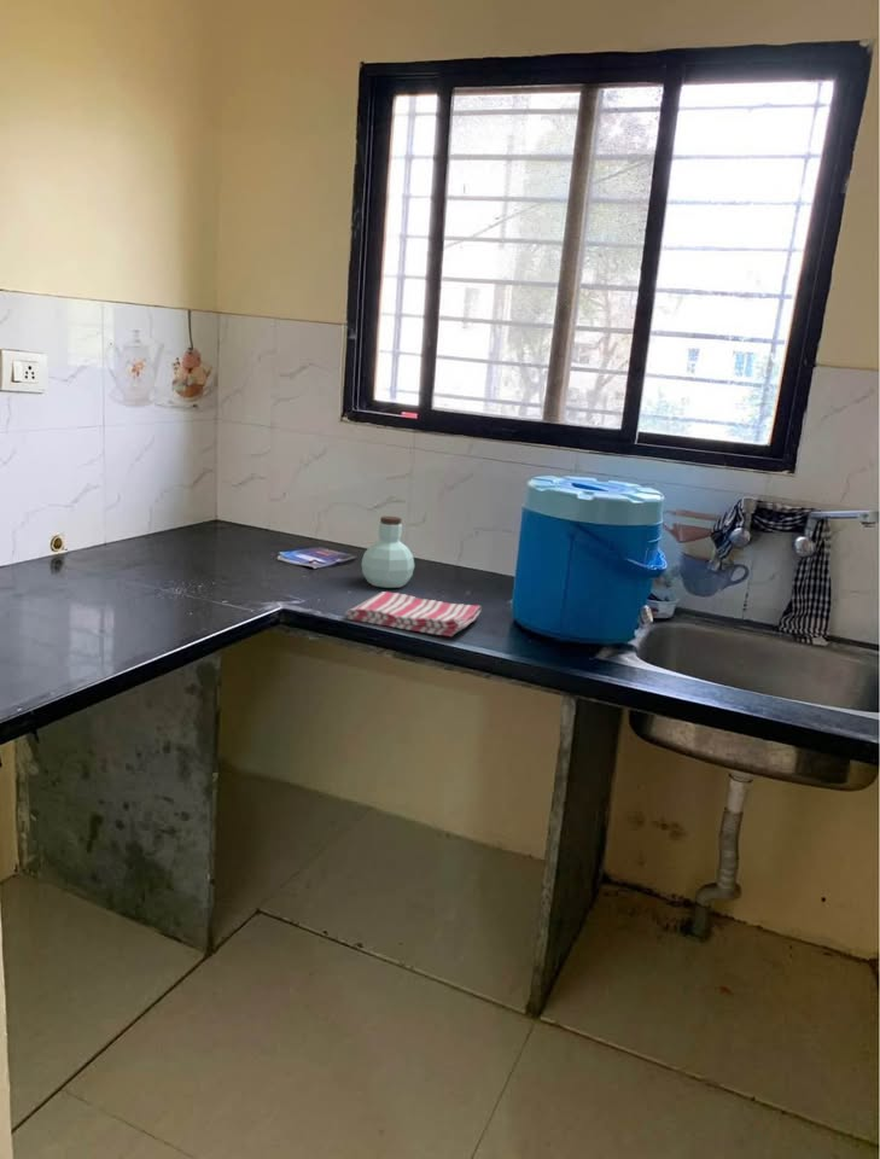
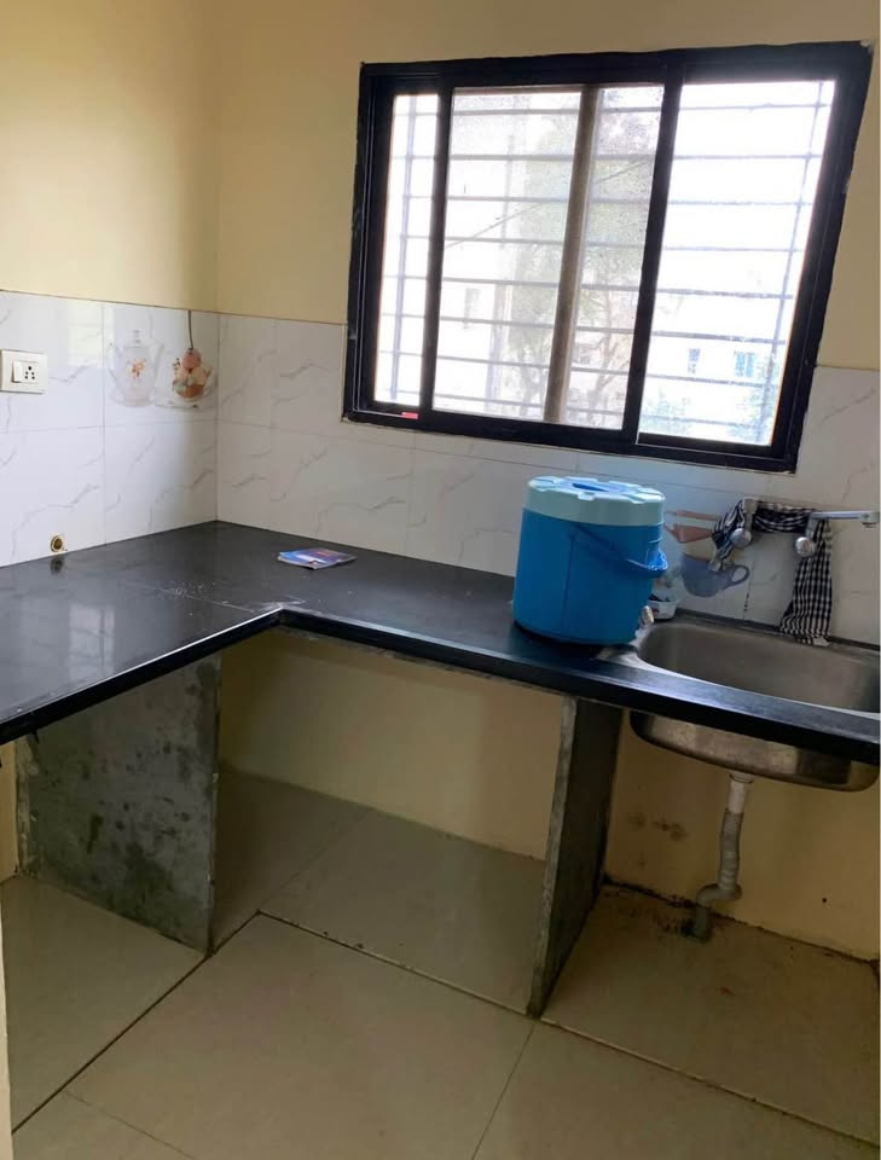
- jar (389, 551)
- dish towel (415, 610)
